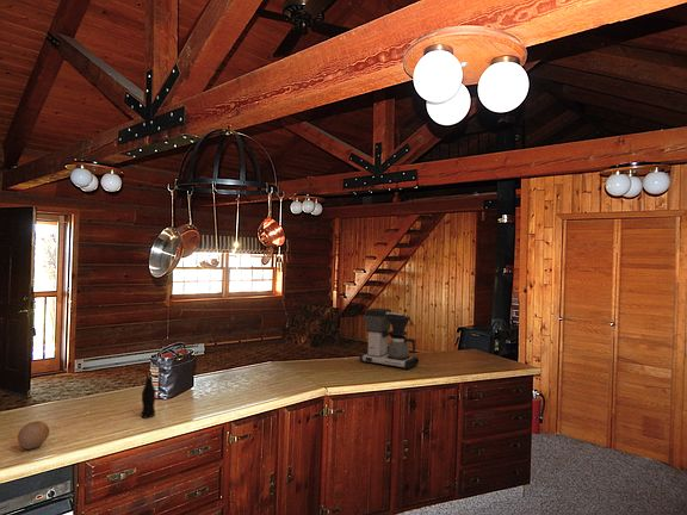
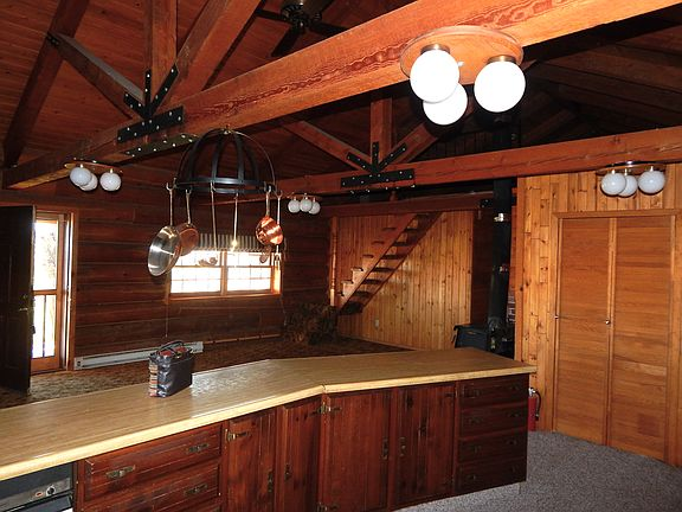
- bottle (144, 392)
- coffee maker (390, 336)
- fruit (32, 434)
